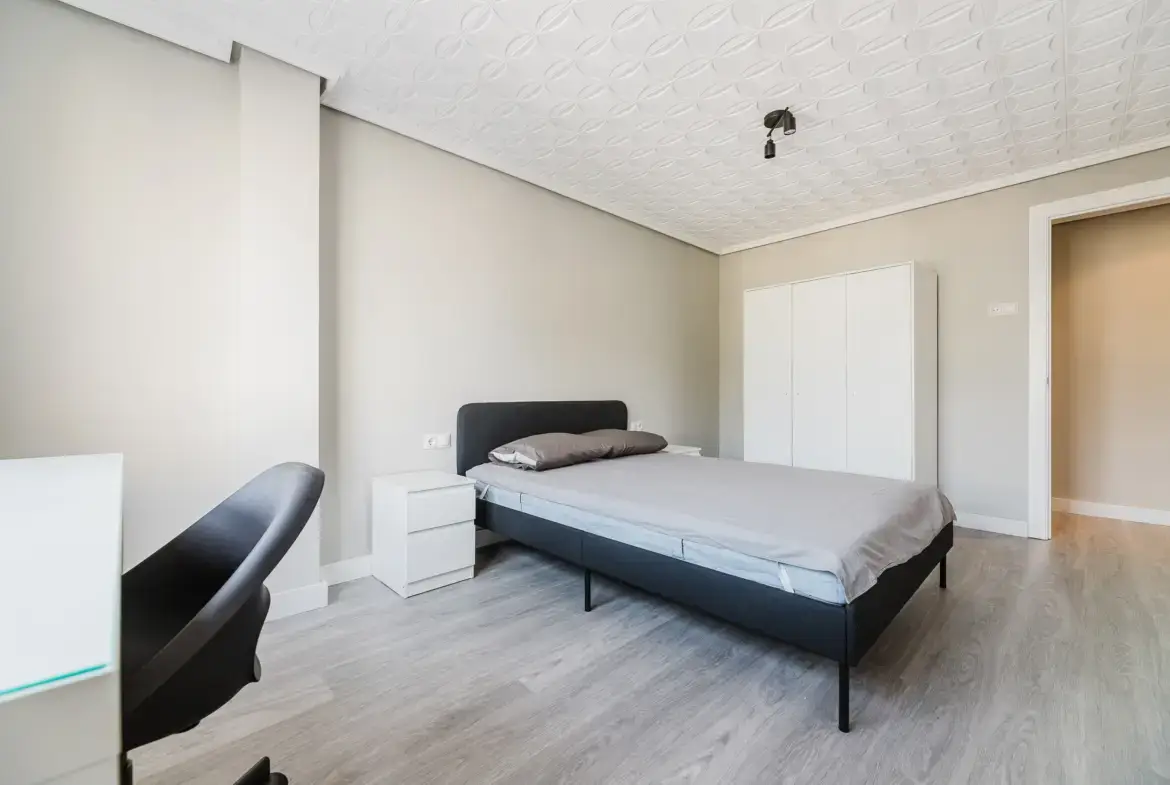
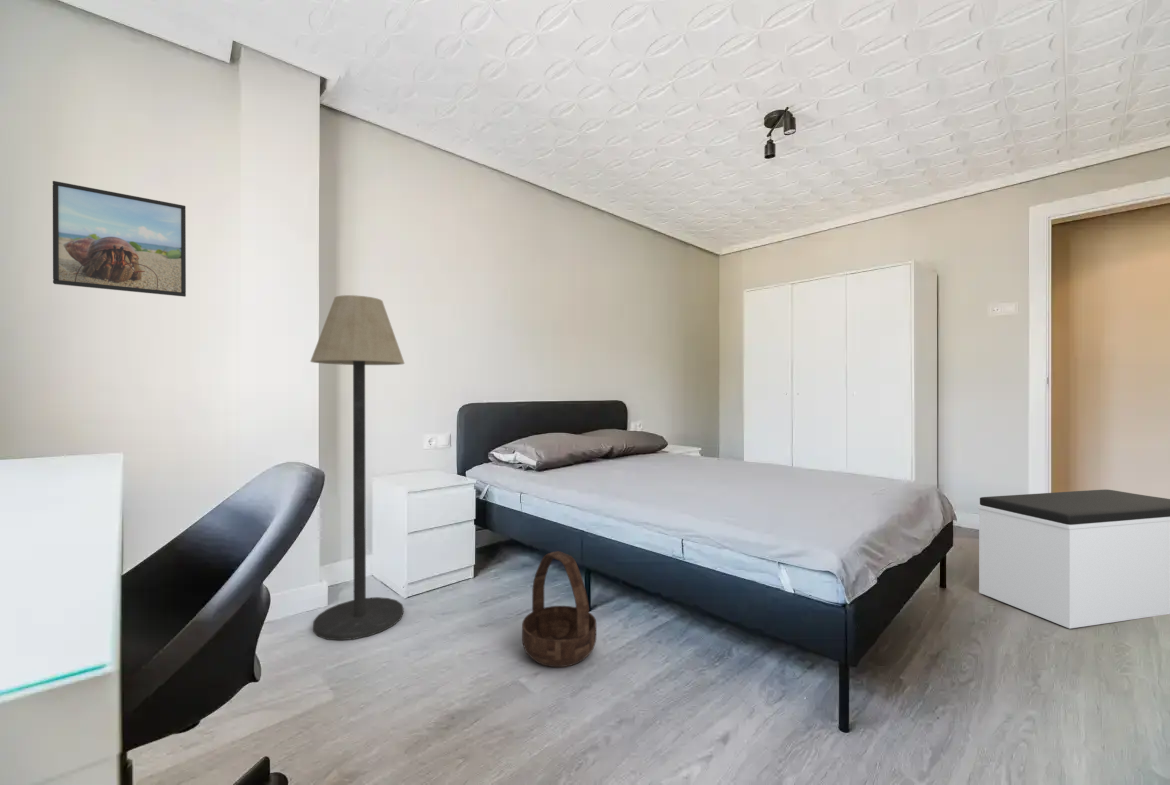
+ basket (559, 606)
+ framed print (123, 242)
+ bench (1089, 549)
+ floor lamp (359, 459)
